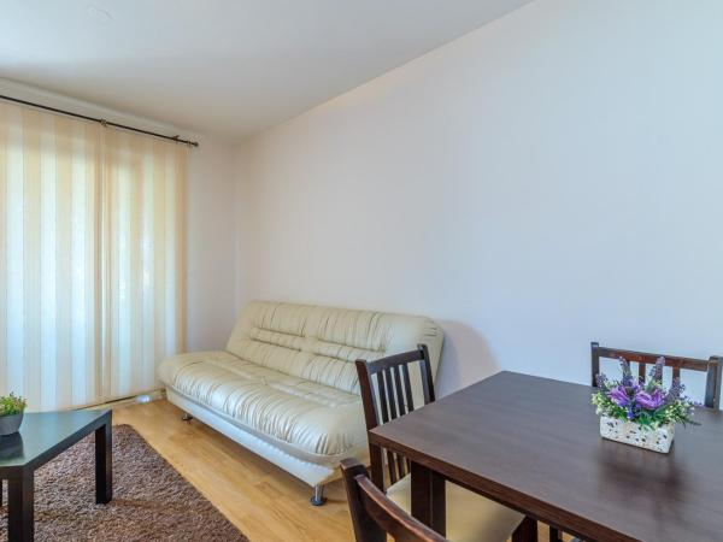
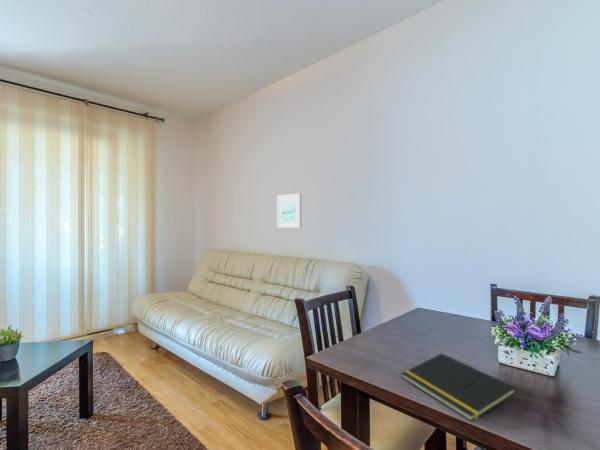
+ notepad (454, 382)
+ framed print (288, 211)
